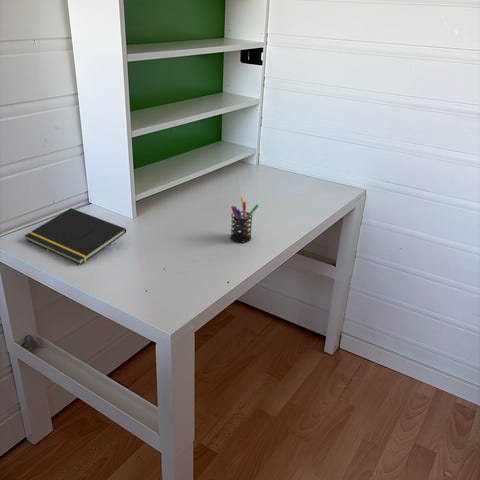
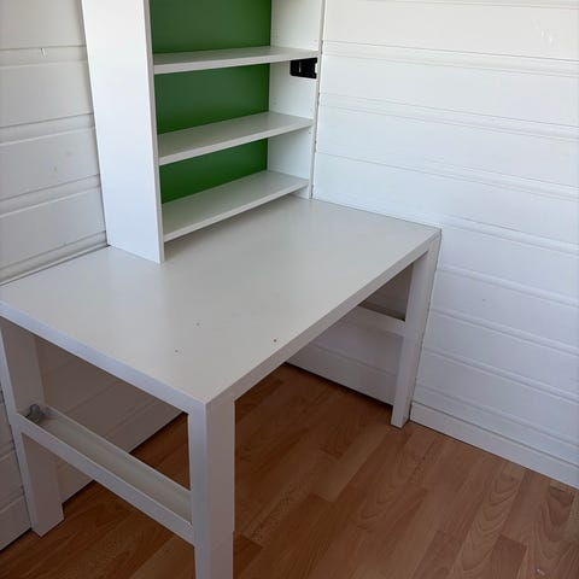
- pen holder (244, 218)
- notepad (75, 234)
